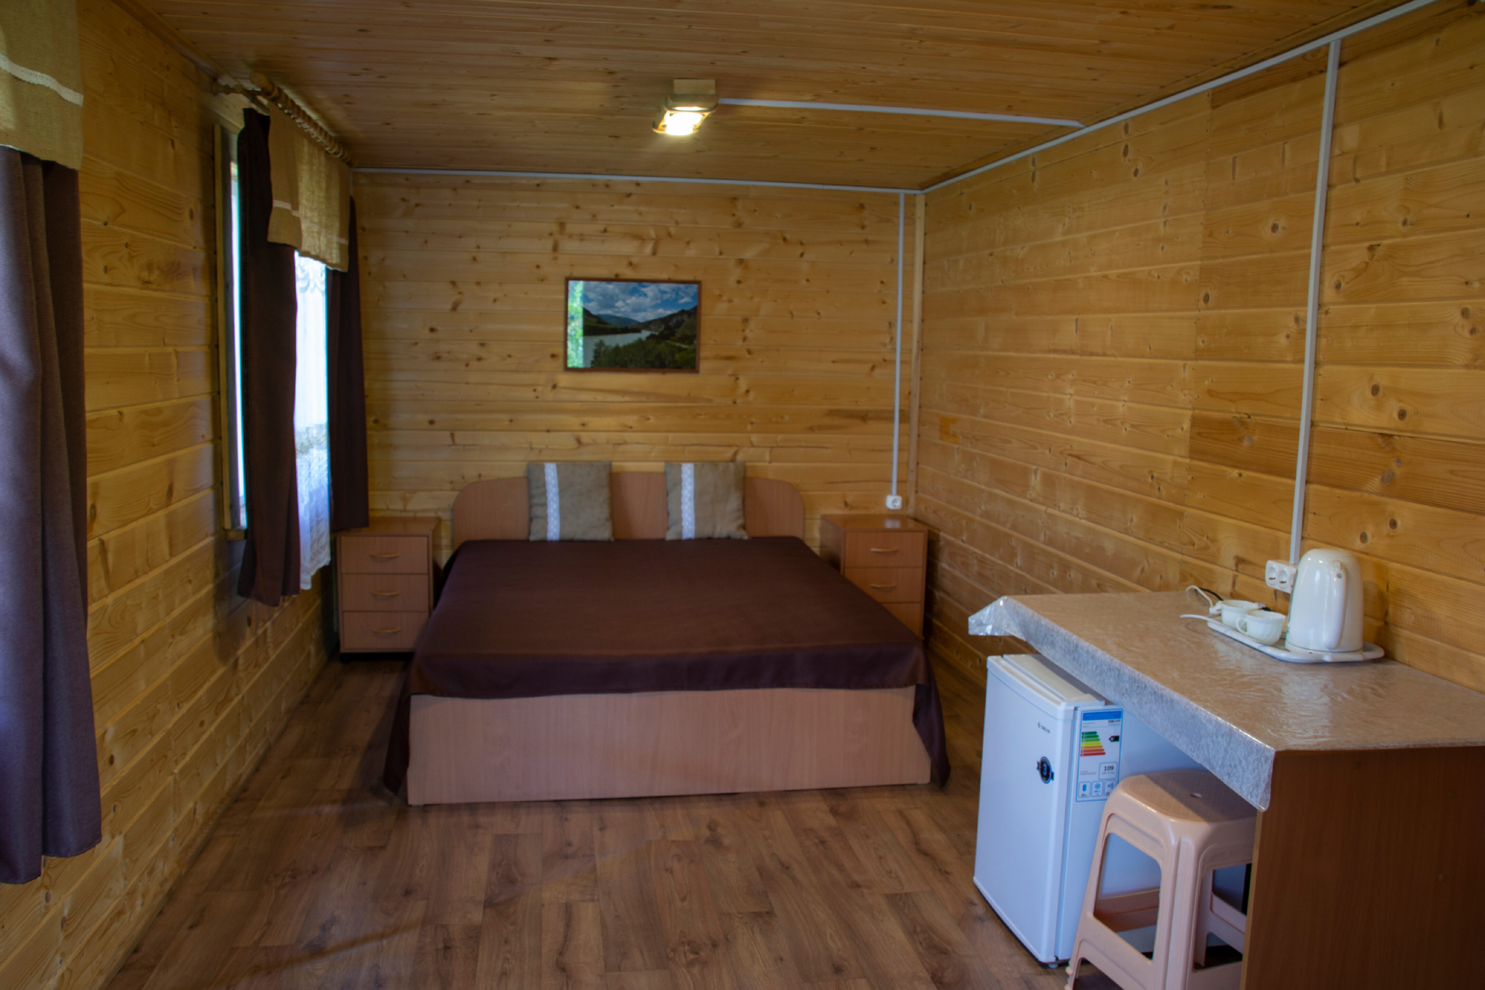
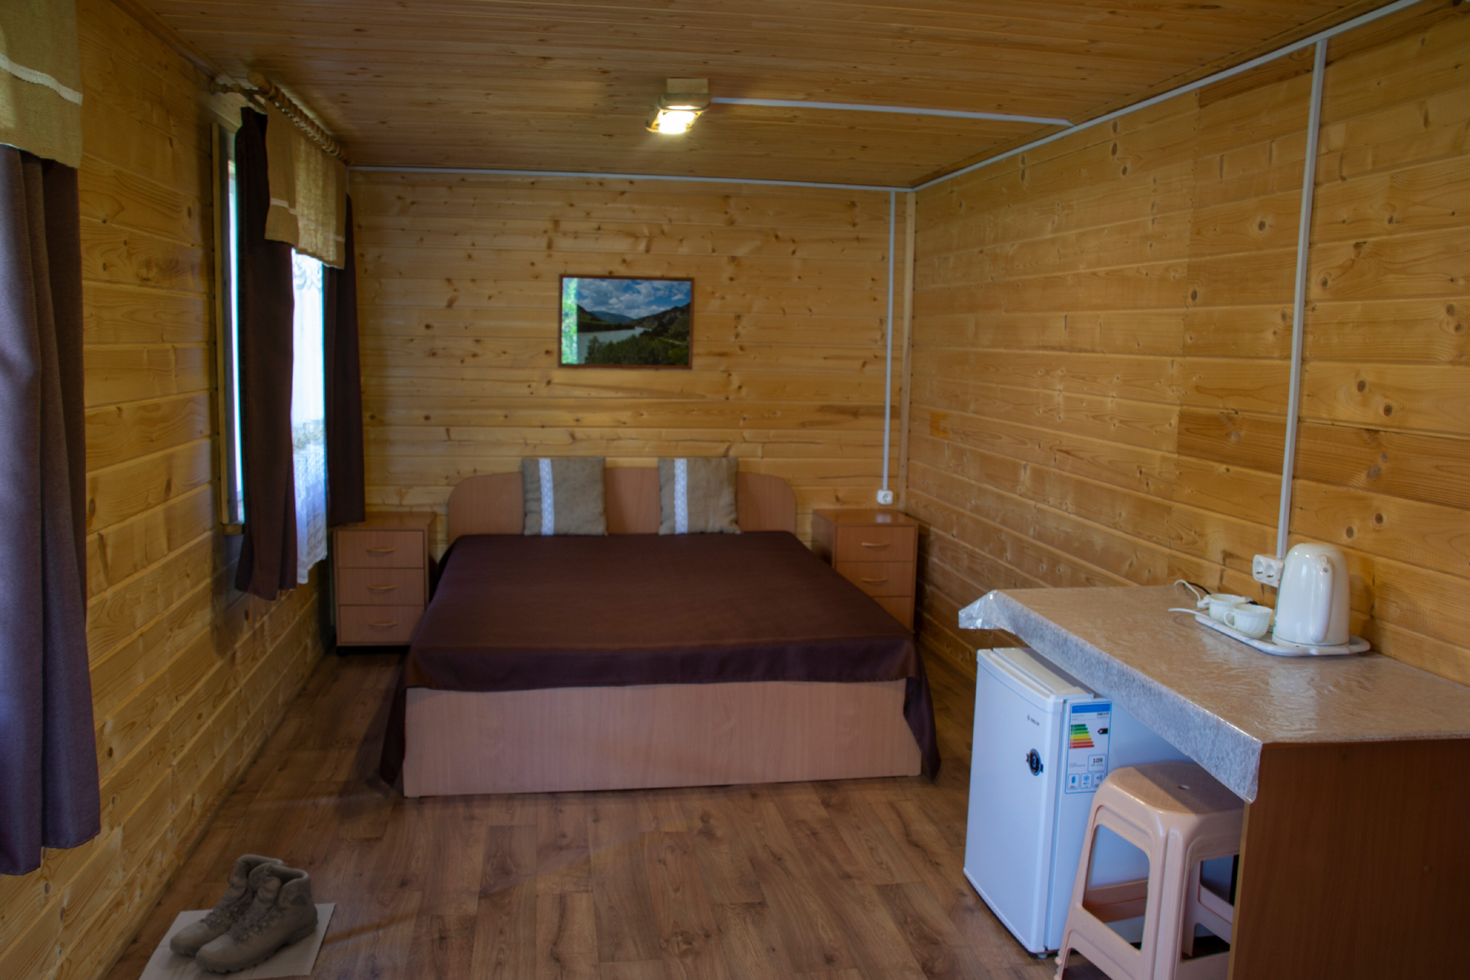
+ boots (241, 905)
